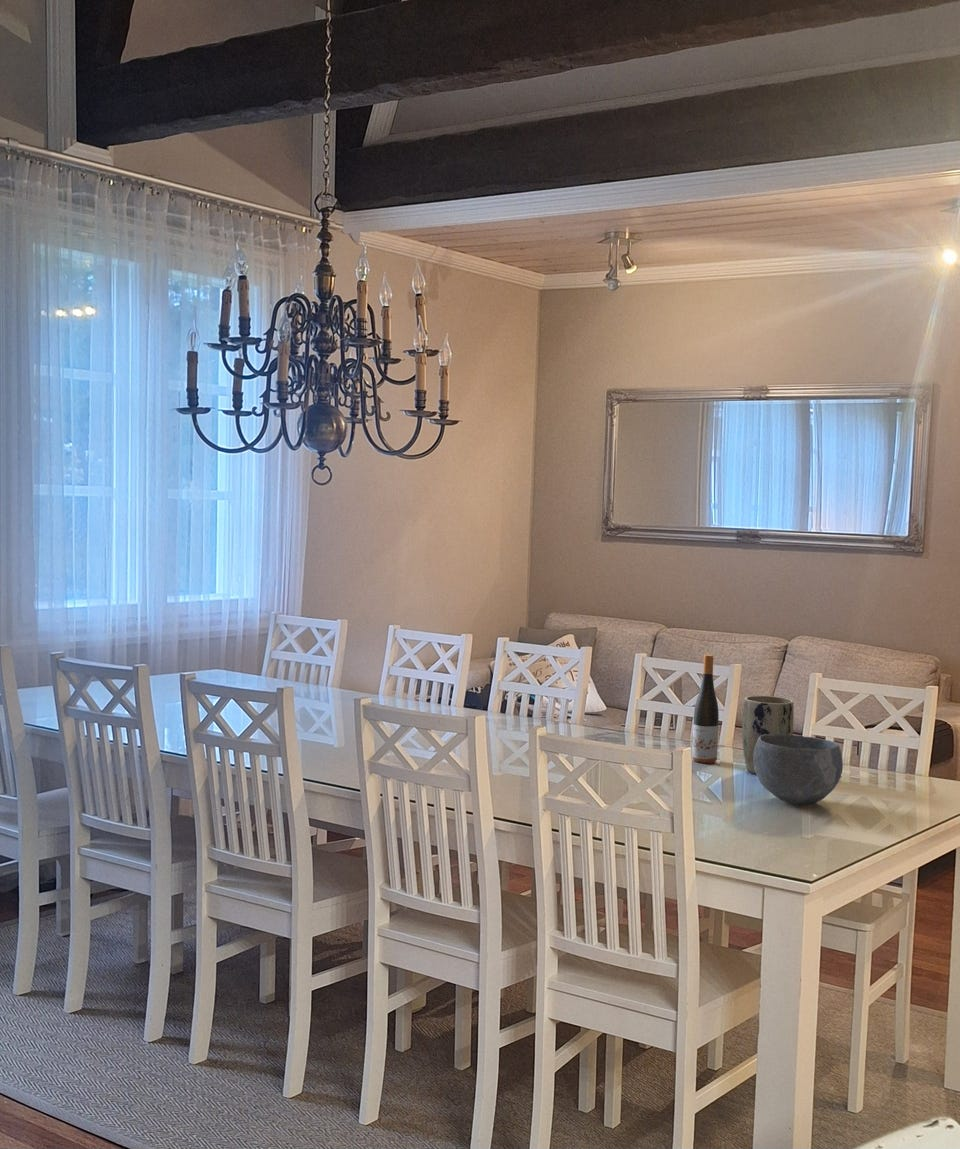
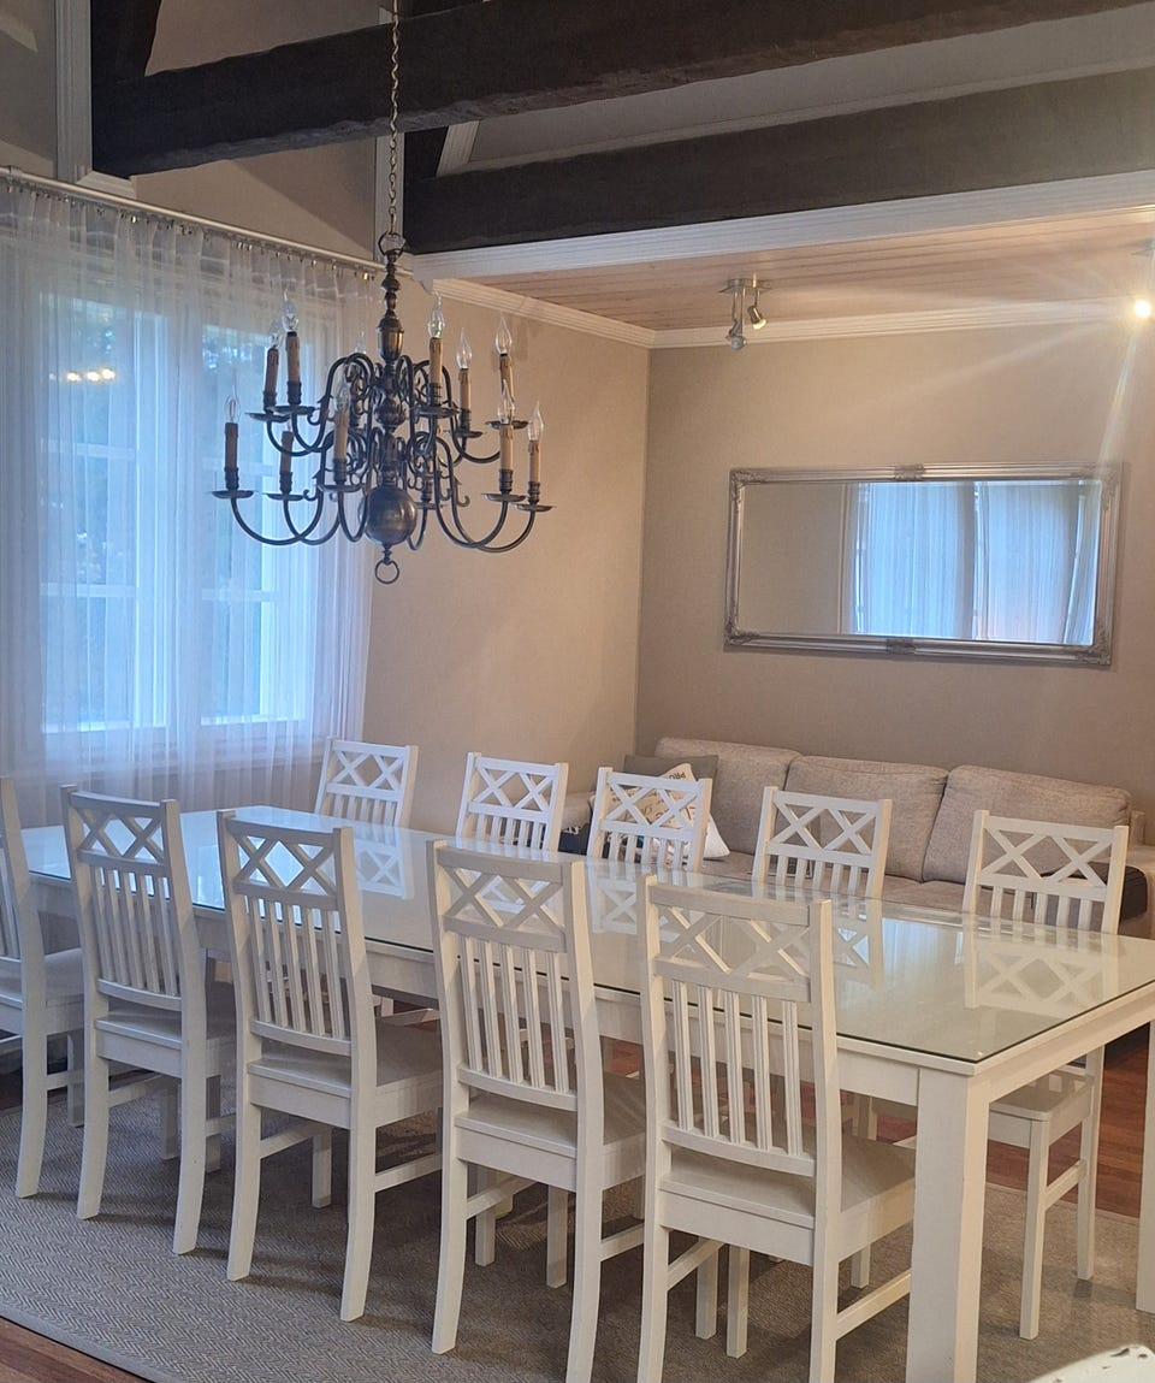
- plant pot (767, 733)
- wine bottle (706, 707)
- bowl (796, 770)
